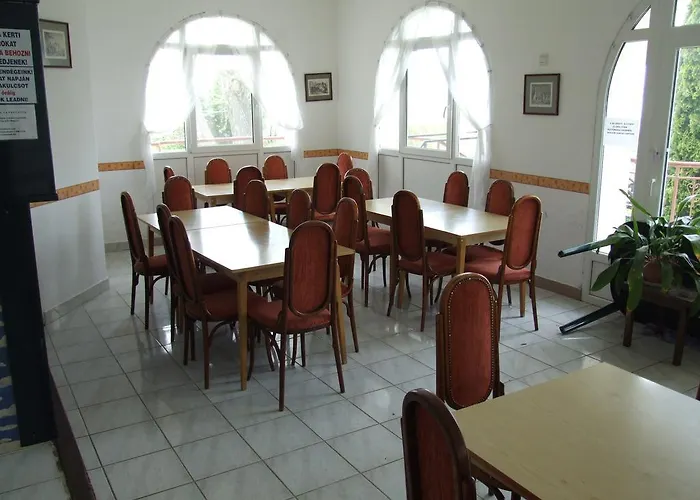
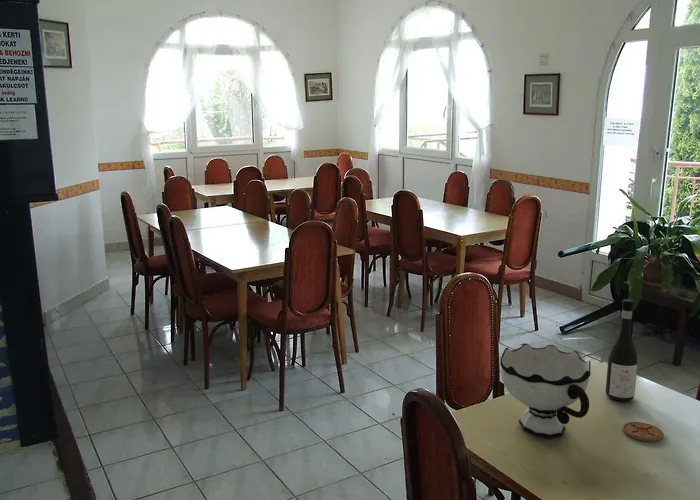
+ coaster (642, 431)
+ wine bottle (623, 349)
+ bowl (549, 397)
